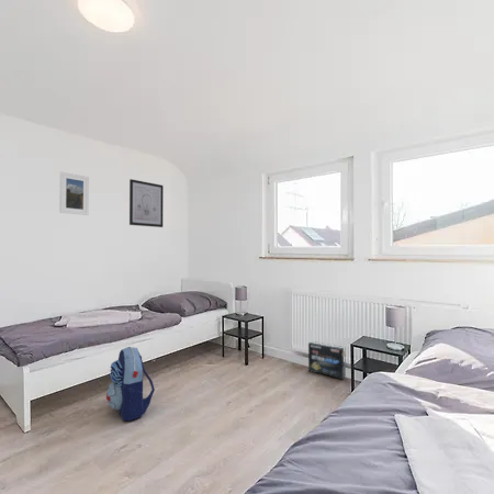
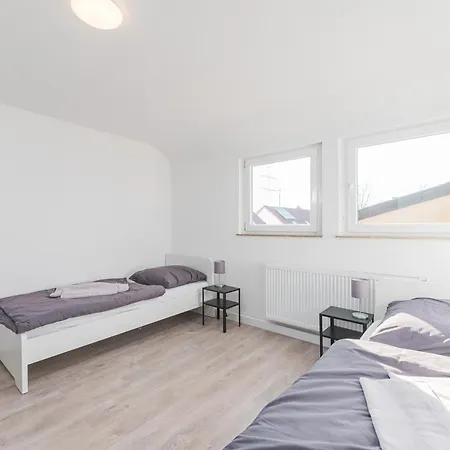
- box (326, 359)
- wall art (146, 204)
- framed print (75, 193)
- backpack (130, 379)
